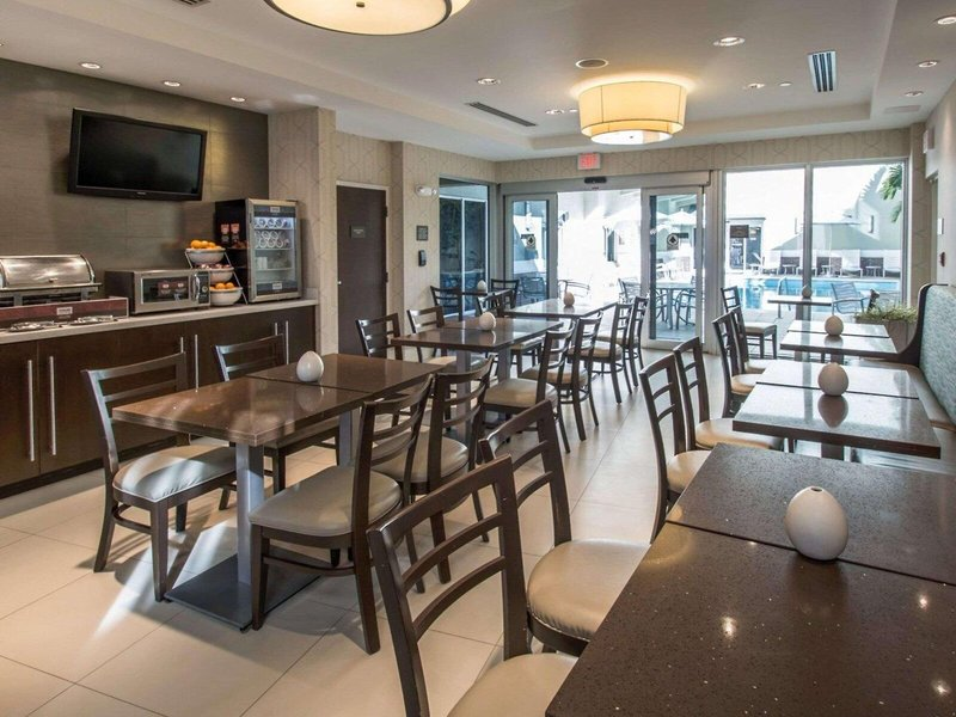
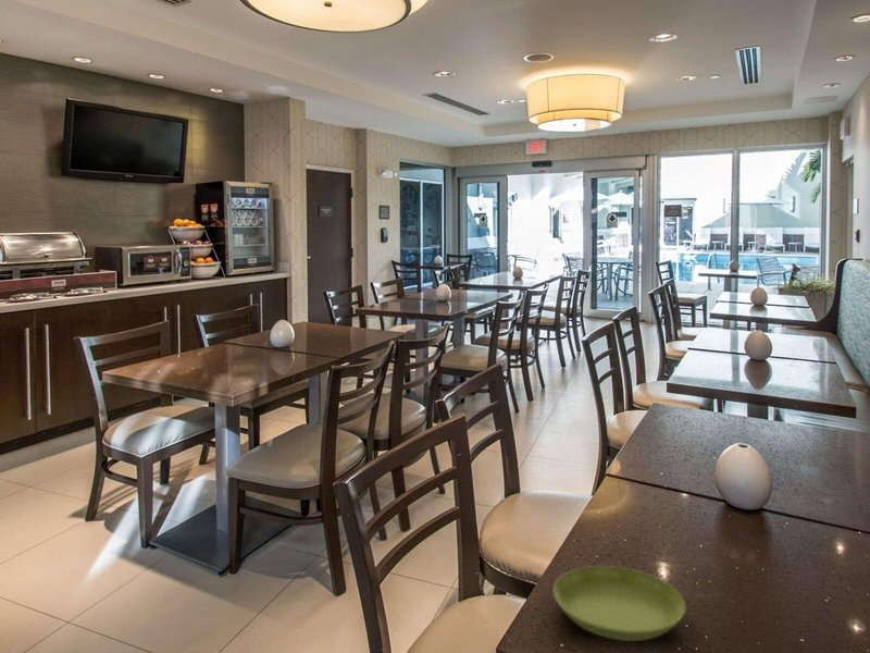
+ saucer (617, 604)
